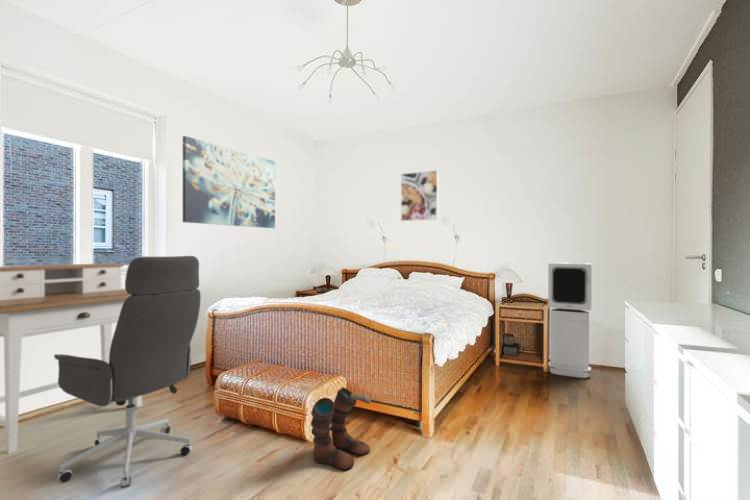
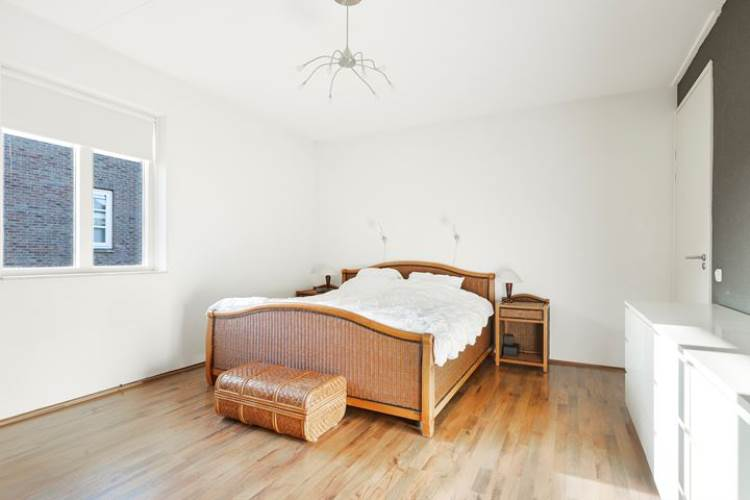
- boots (344, 422)
- air purifier (569, 316)
- wall art (234, 188)
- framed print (419, 196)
- desk (66, 330)
- office chair (134, 357)
